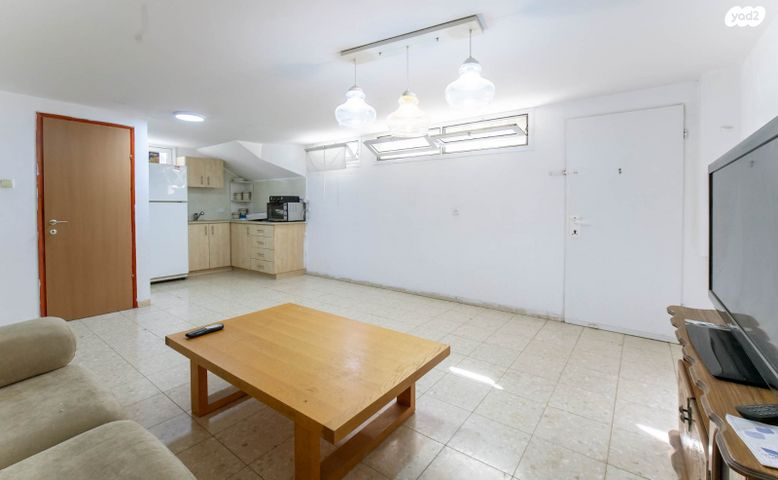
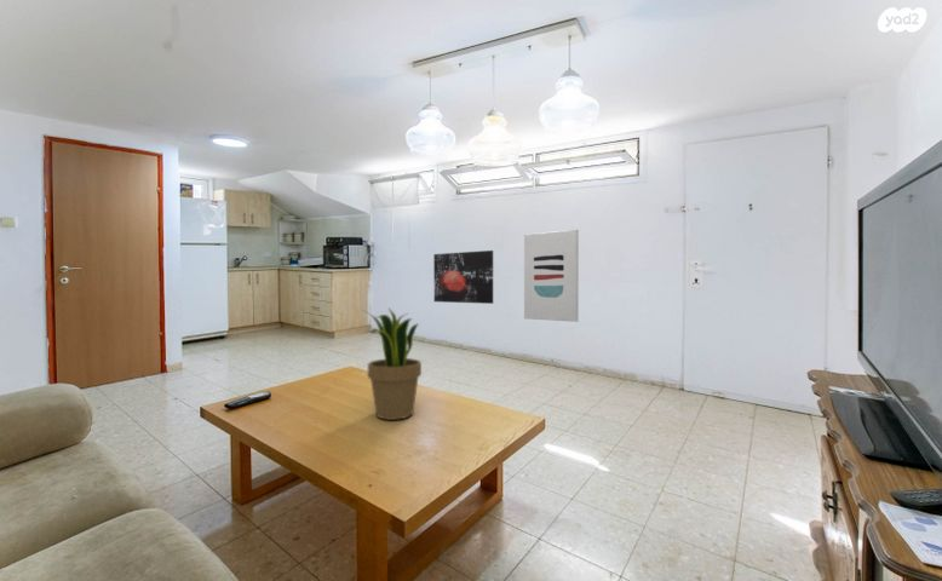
+ wall art (461, 277)
+ wall art (550, 276)
+ potted plant (390, 361)
